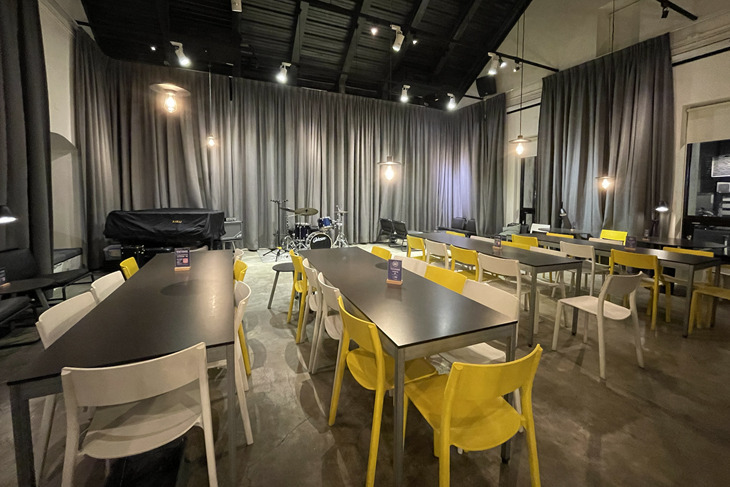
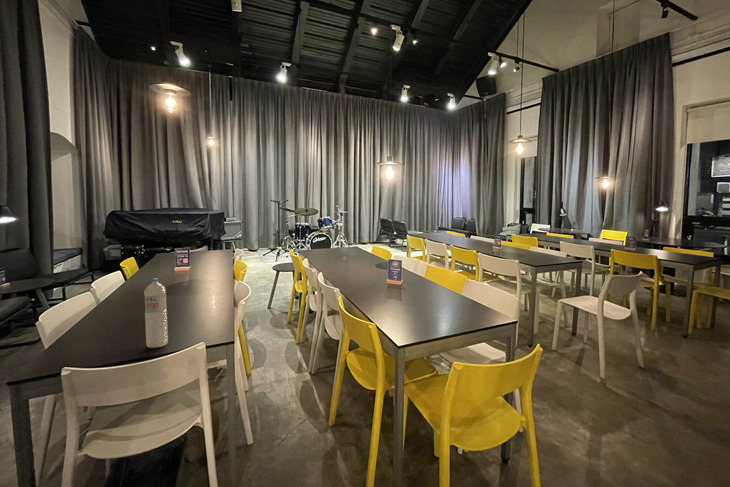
+ water bottle (156, 312)
